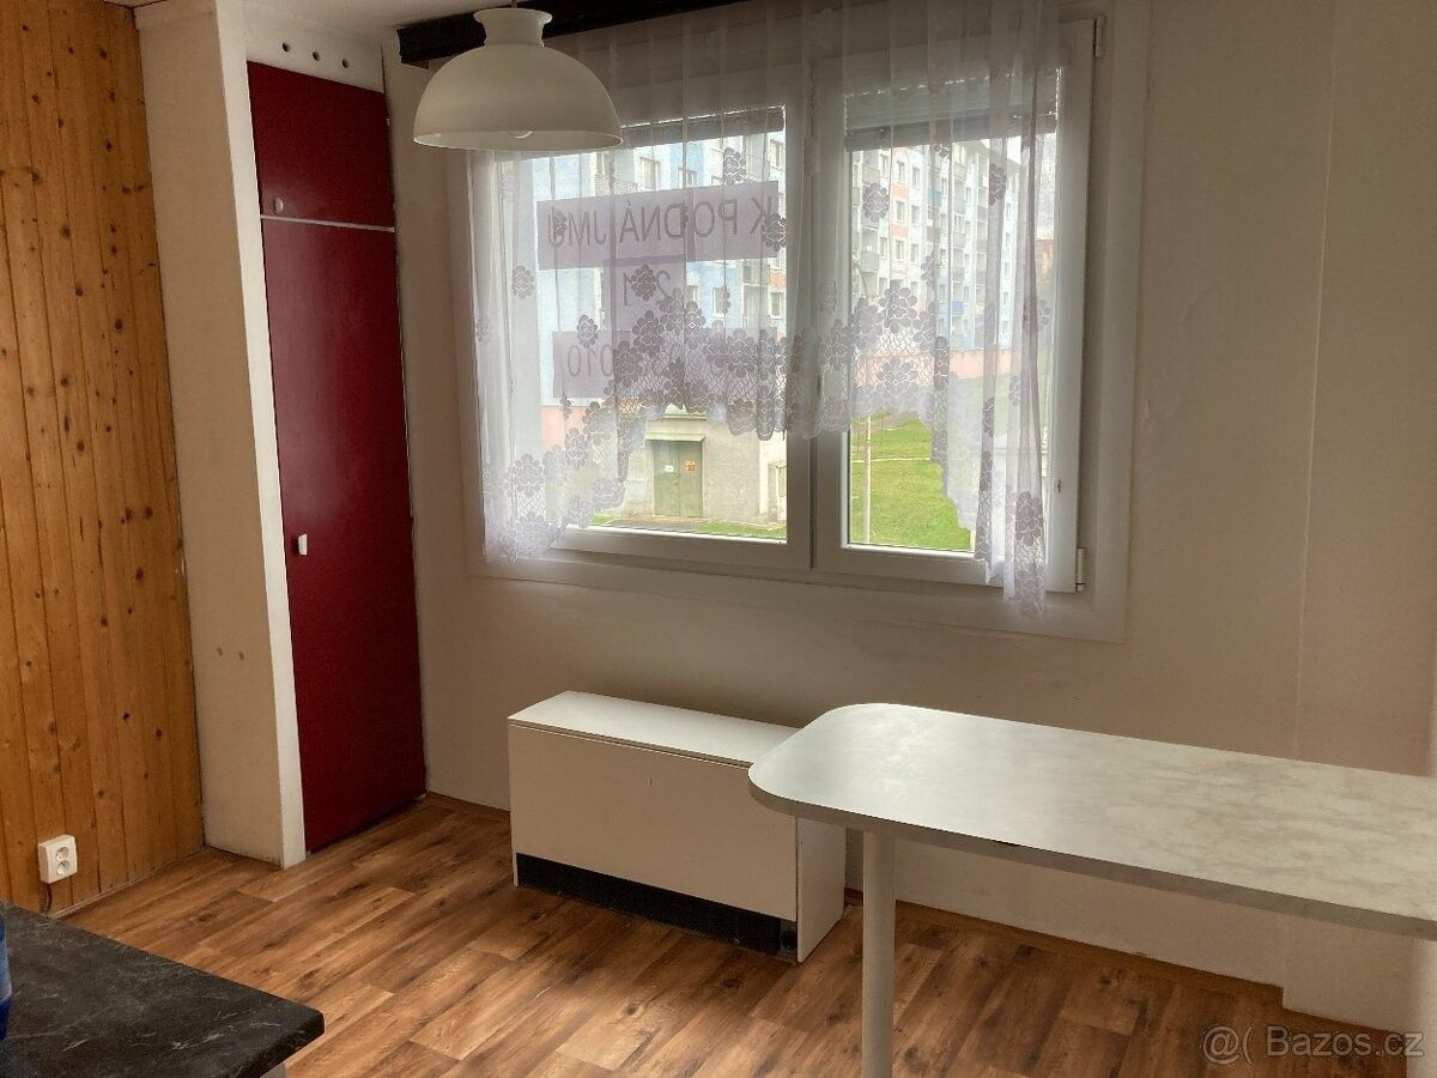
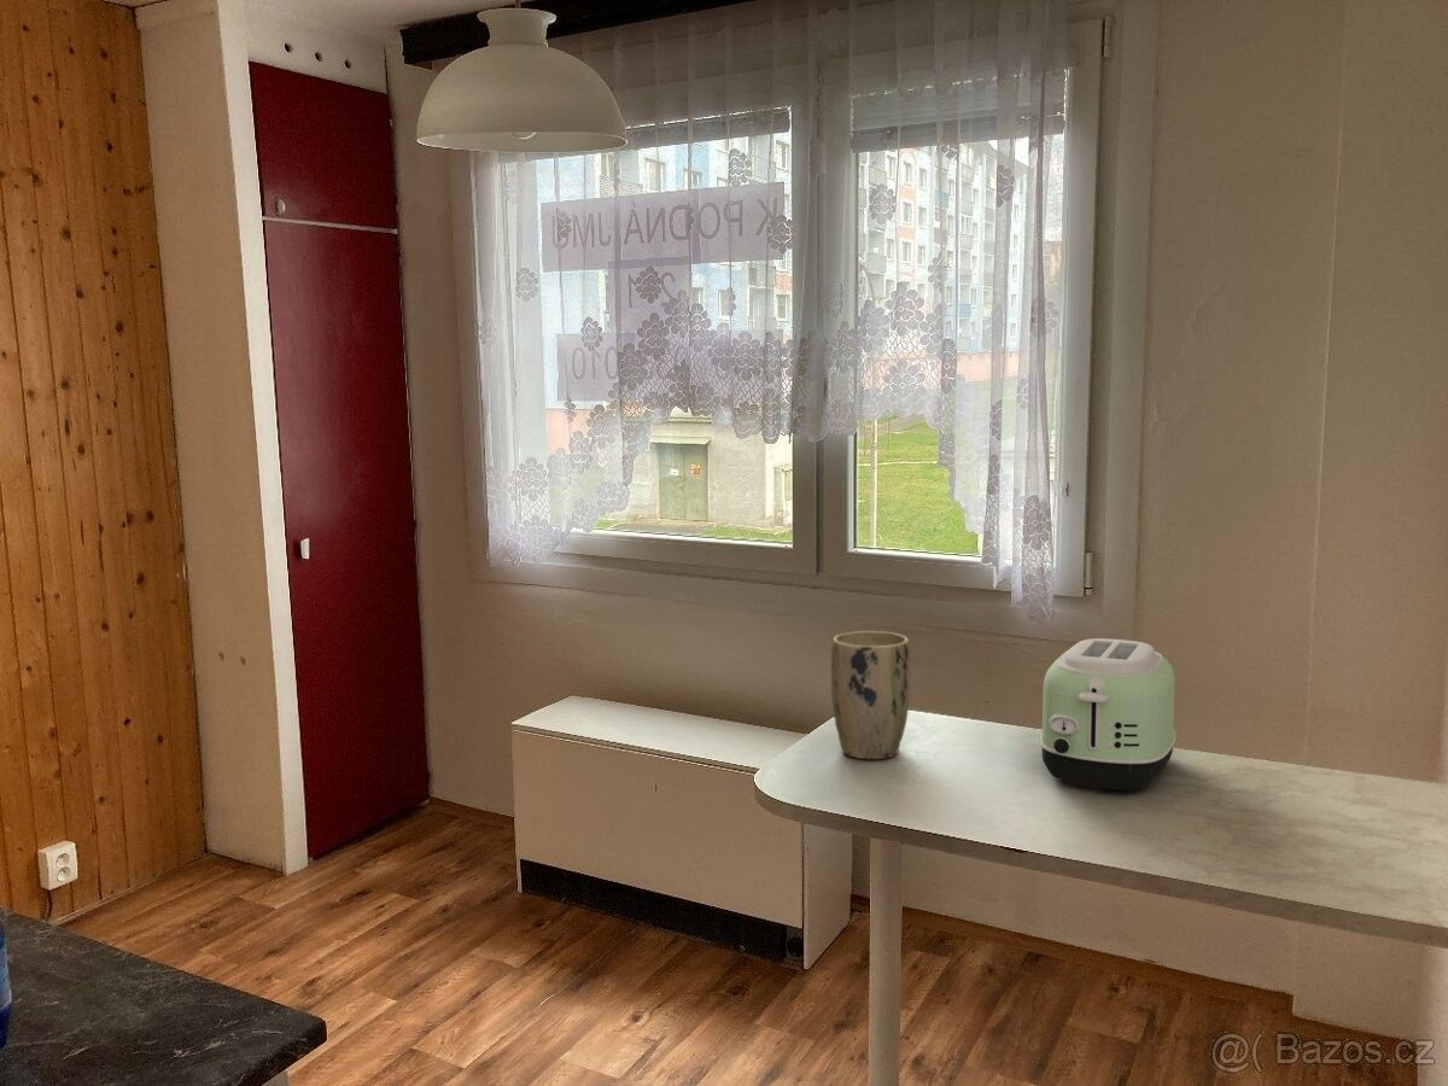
+ toaster (1107, 711)
+ plant pot (870, 695)
